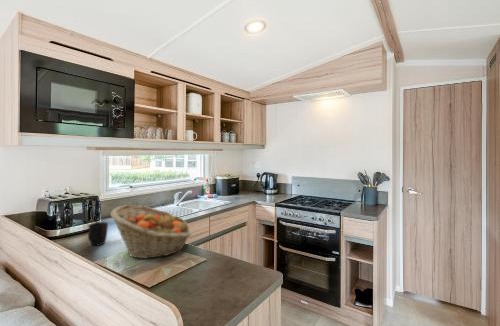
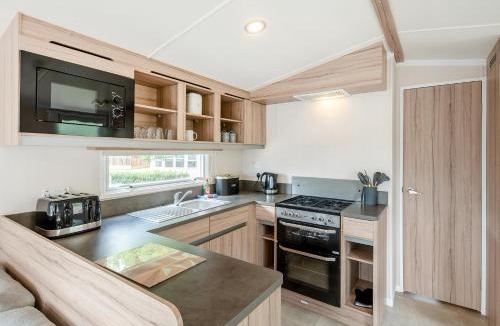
- mug (97, 234)
- fruit basket (153, 227)
